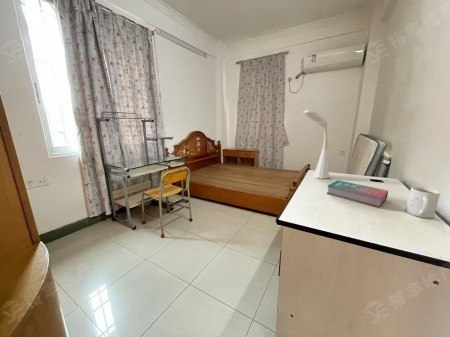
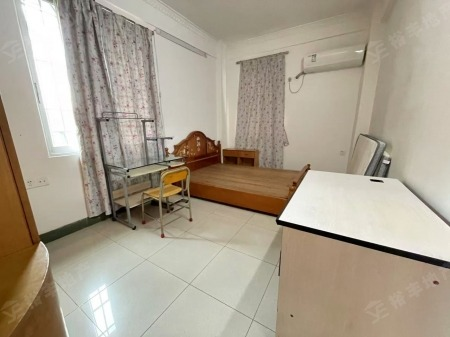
- book (356, 192)
- desk lamp (322, 148)
- mug (422, 203)
